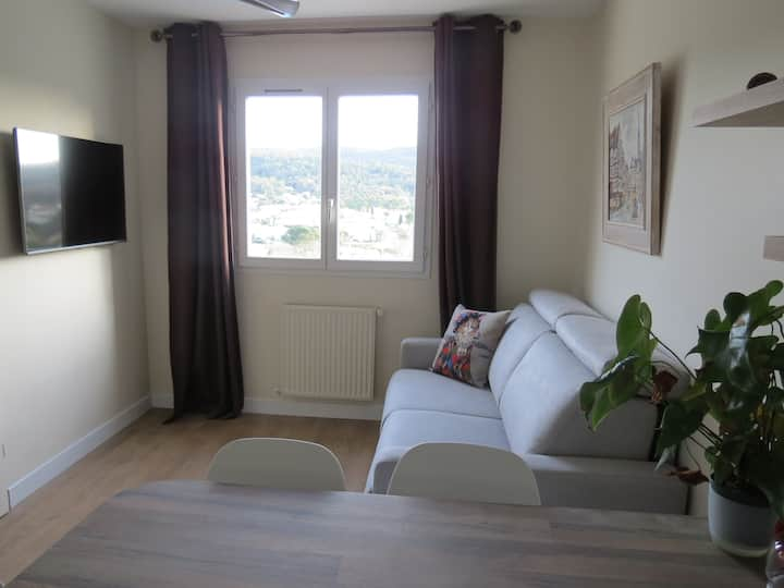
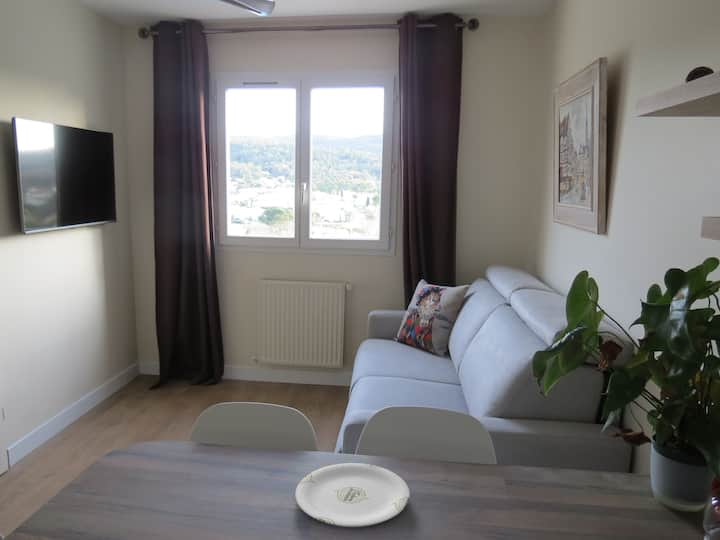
+ plate (352, 495)
